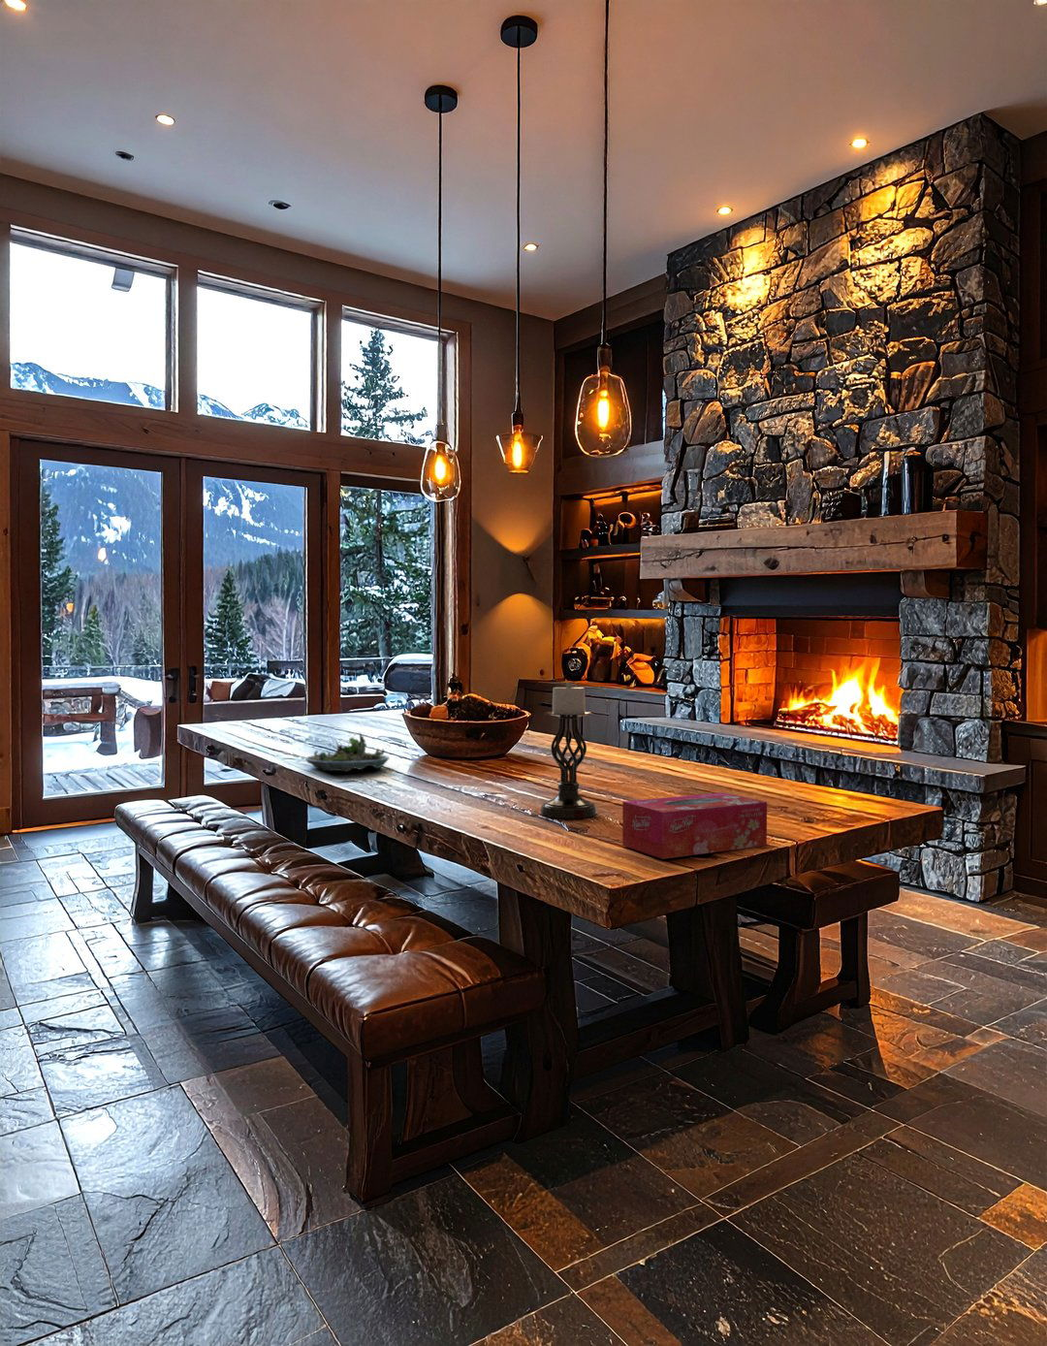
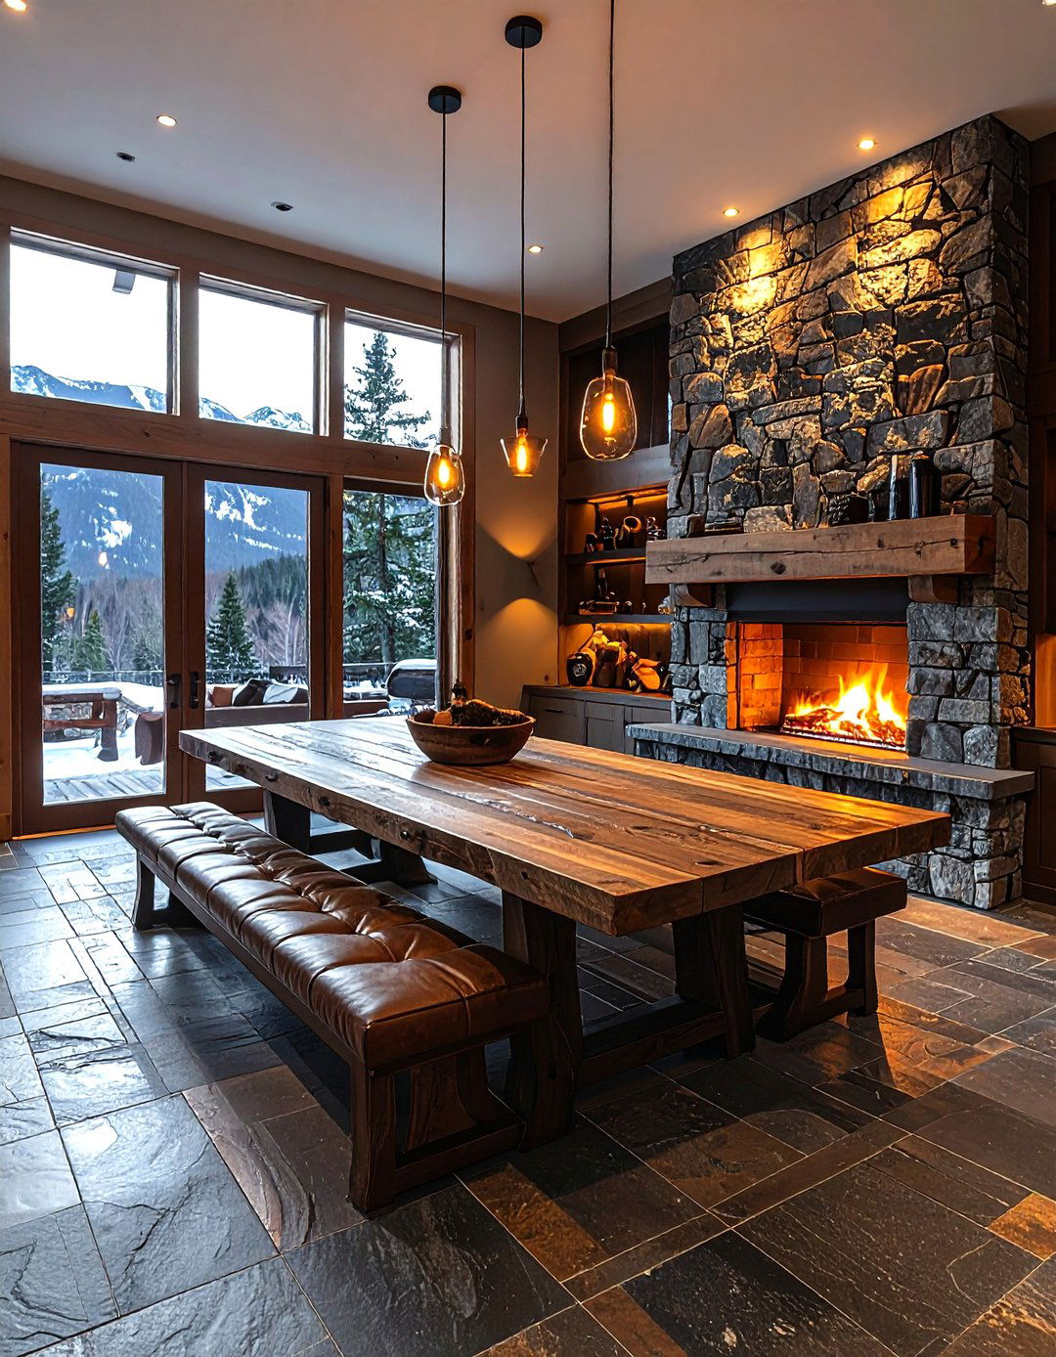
- candle holder (568, 747)
- tissue box (694, 824)
- succulent planter (347, 751)
